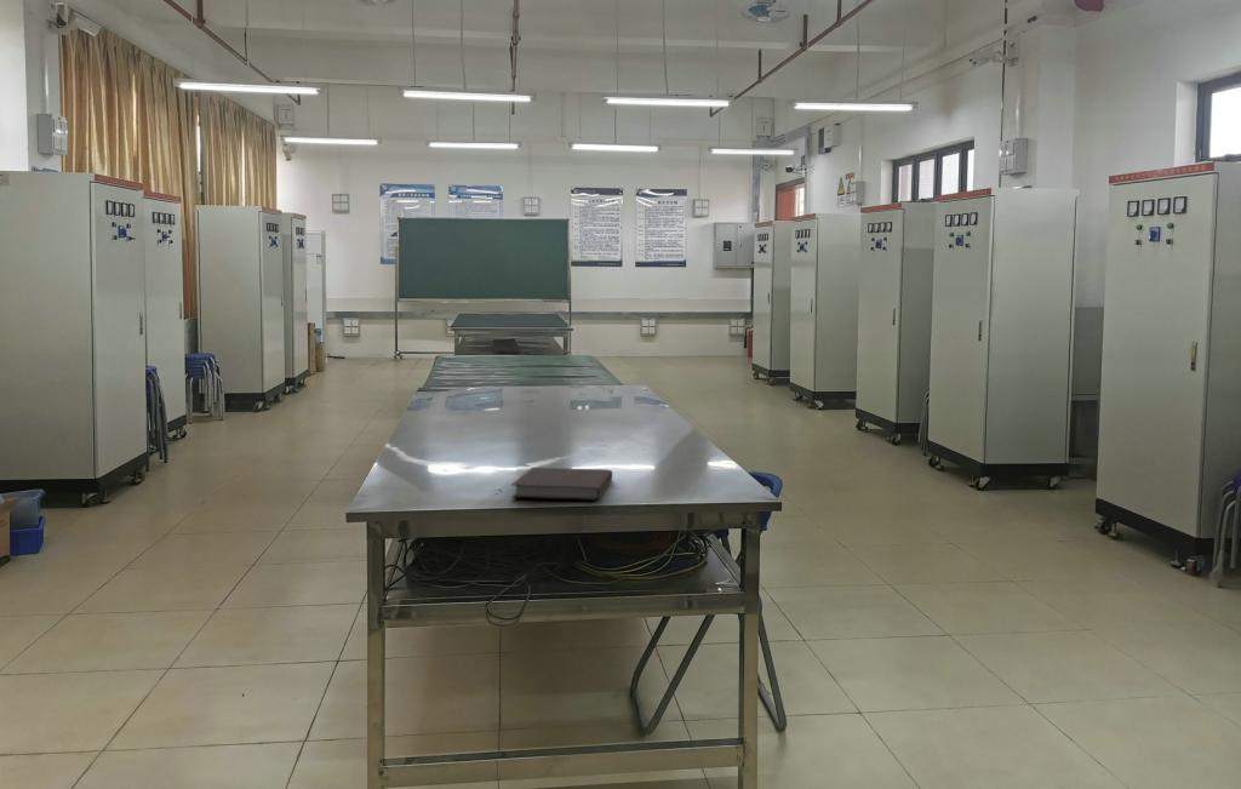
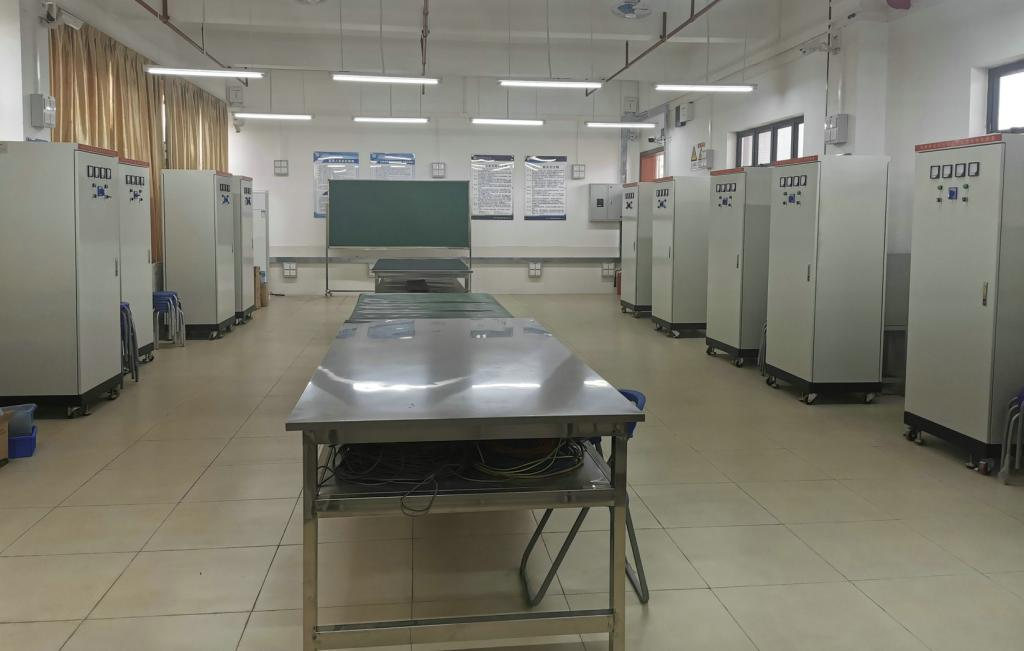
- notebook (564, 482)
